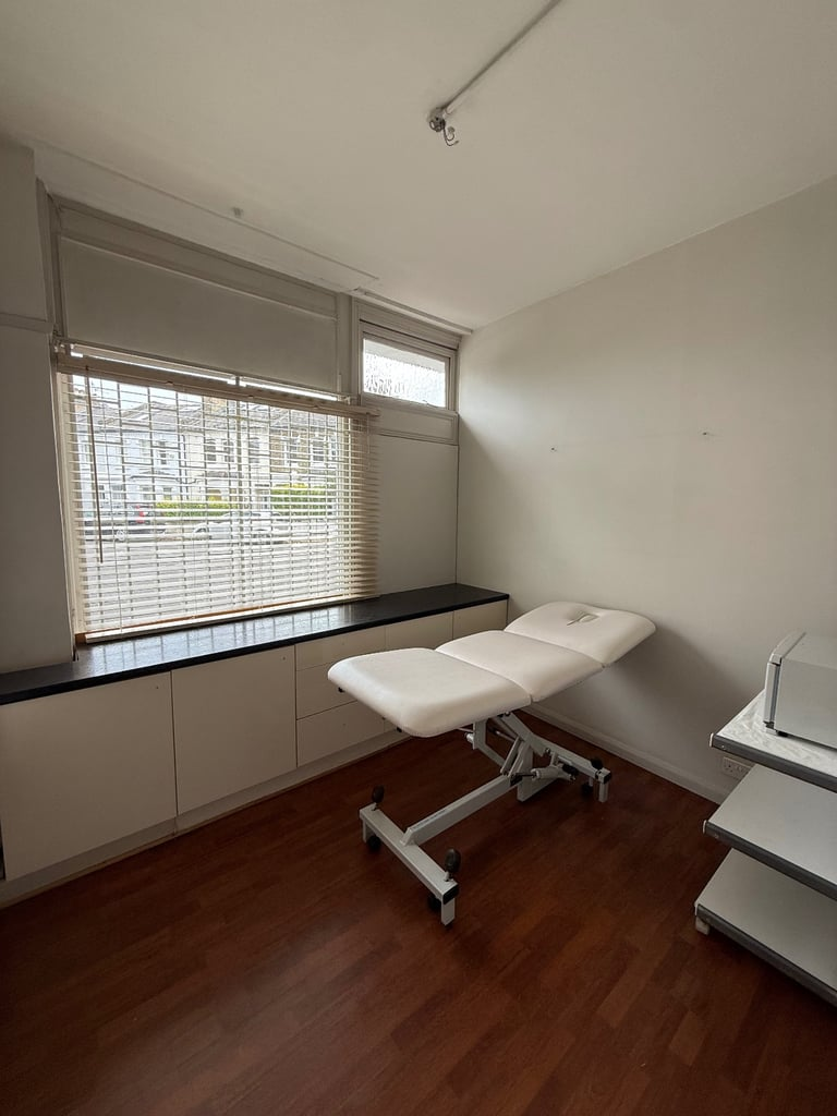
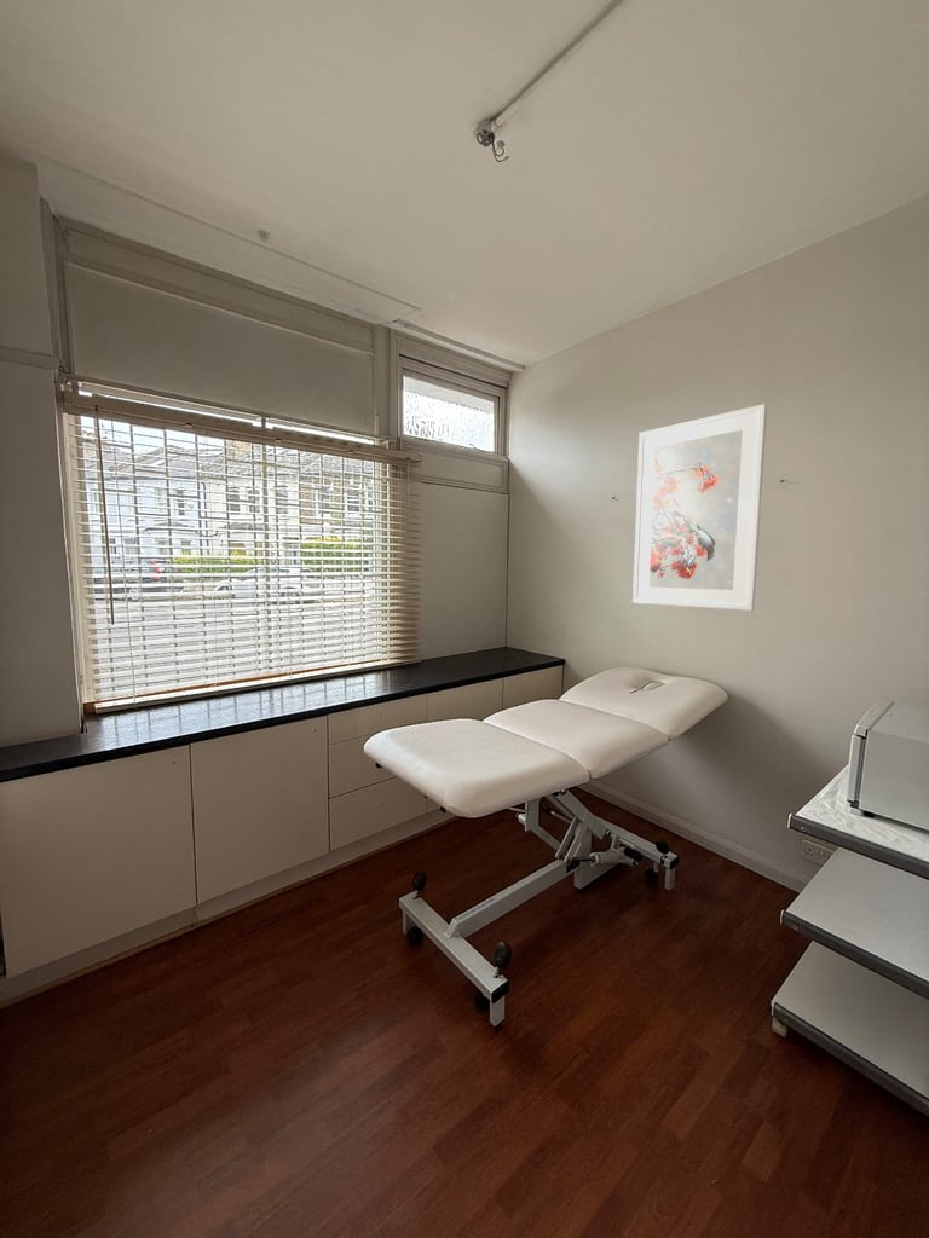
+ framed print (692, 514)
